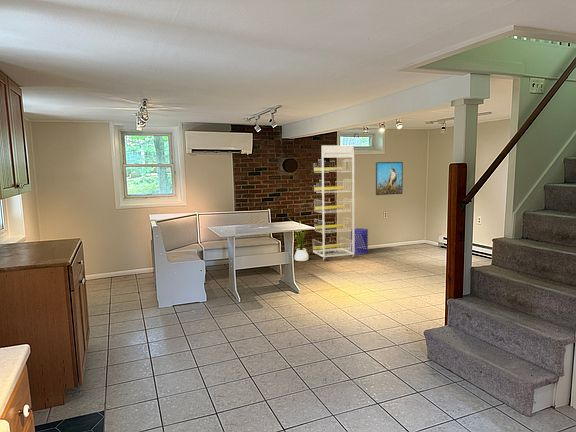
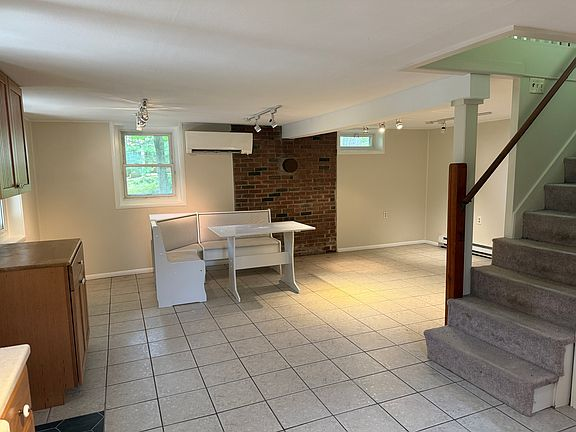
- shelving unit (328, 202)
- house plant (299, 238)
- waste bin (359, 241)
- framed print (389, 178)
